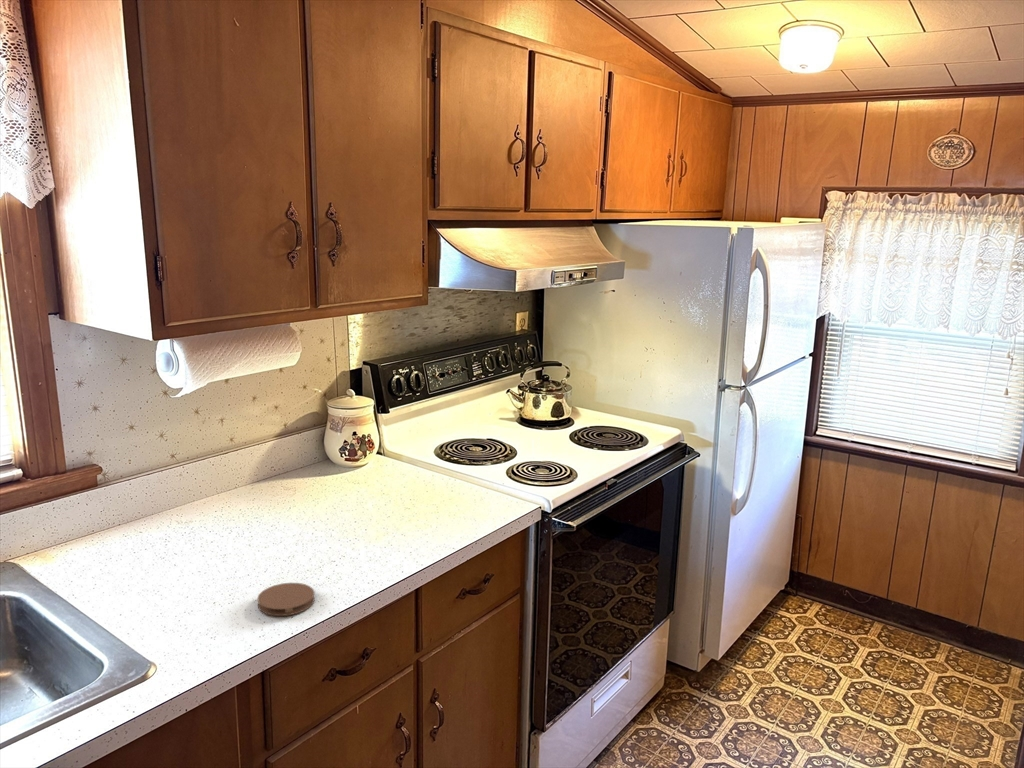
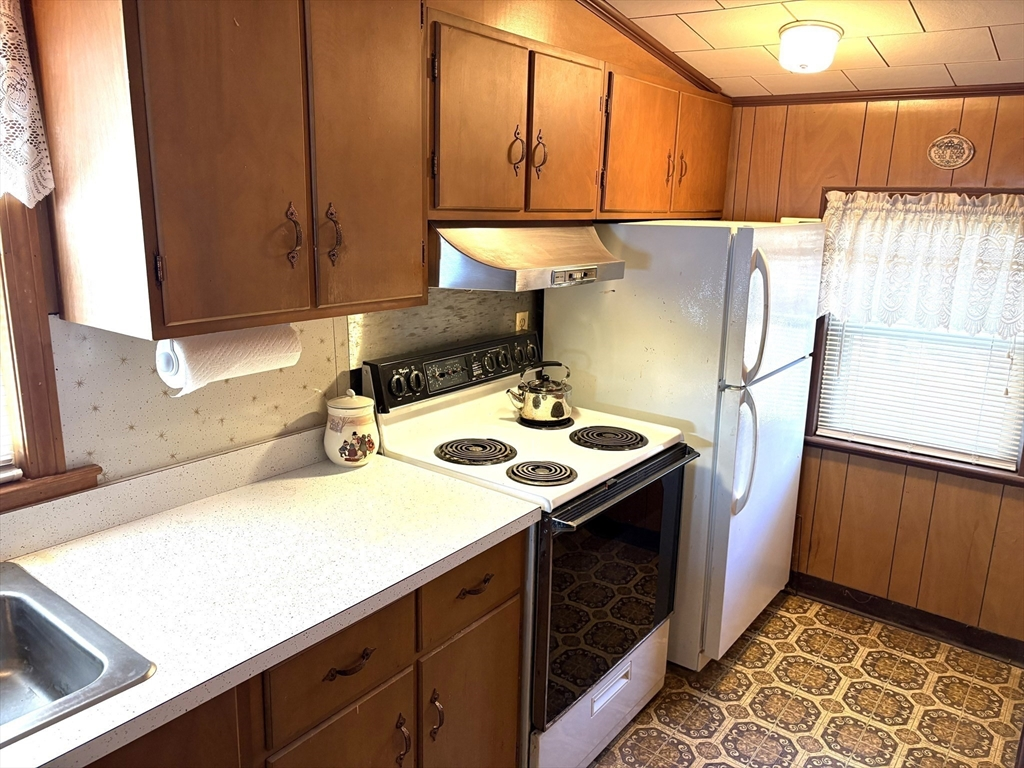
- coaster (286, 598)
